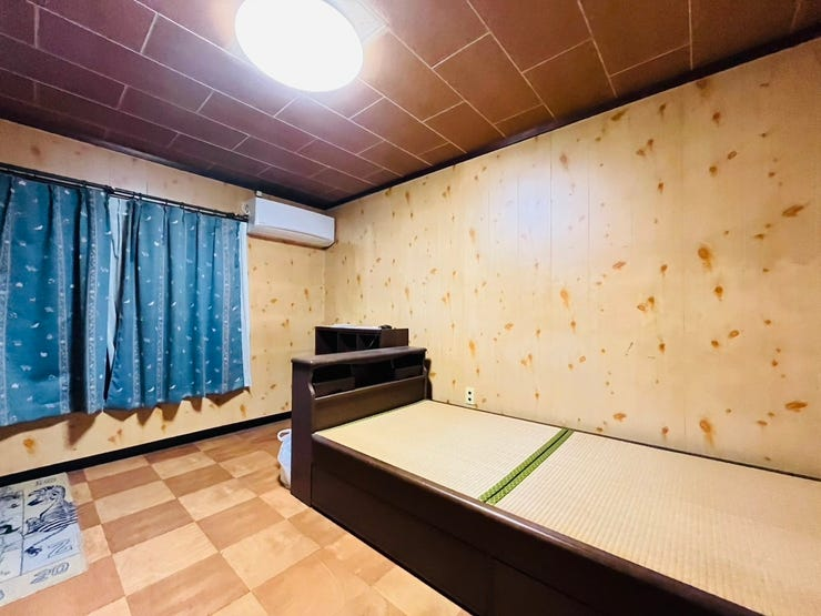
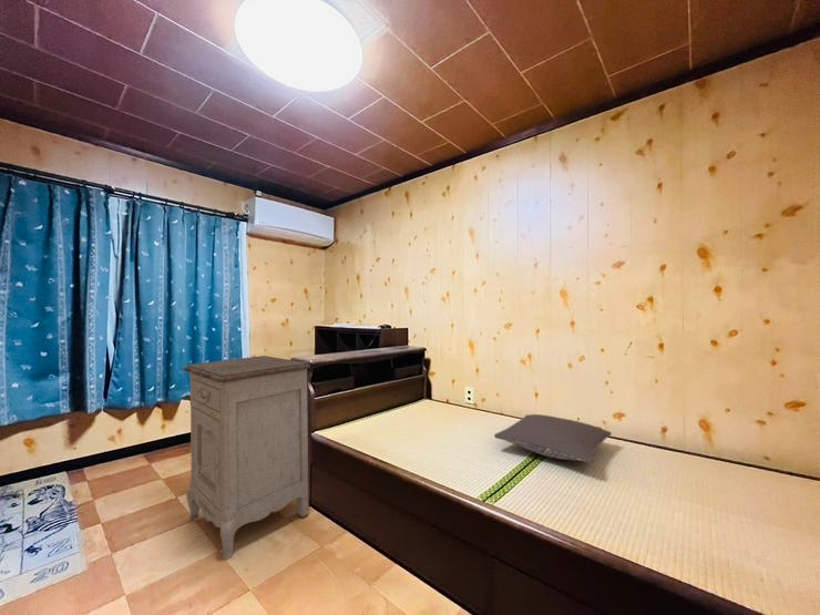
+ pillow (553, 434)
+ nightstand (240, 441)
